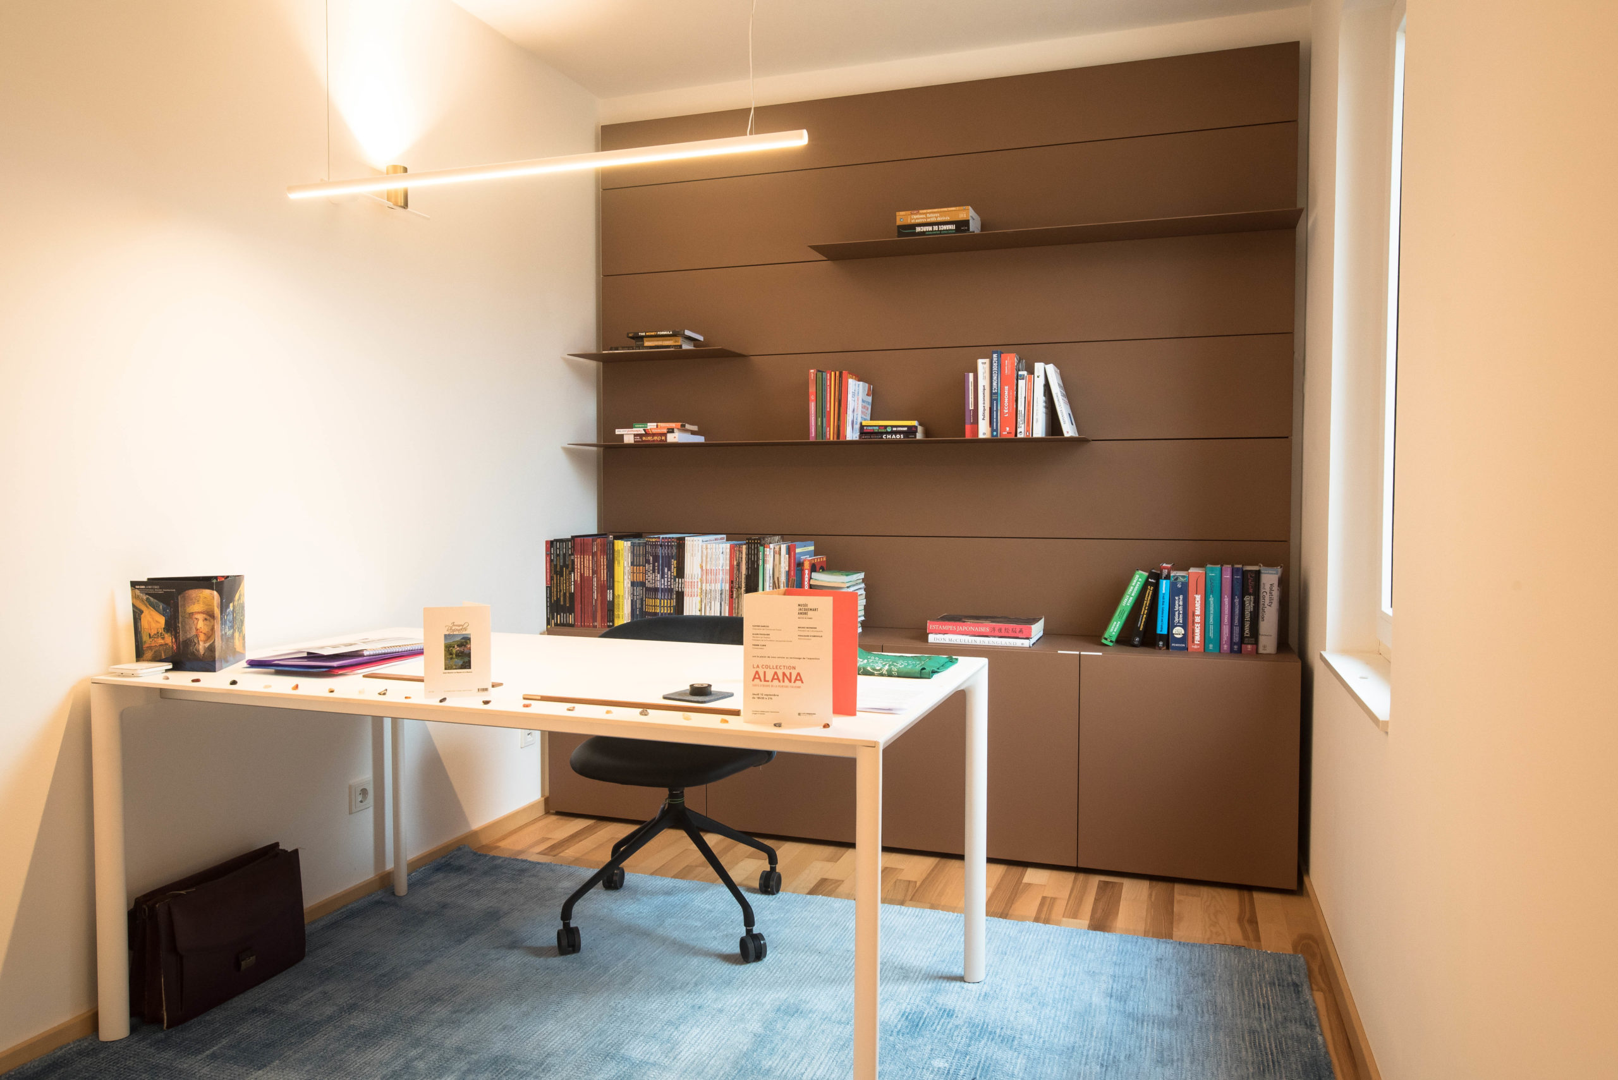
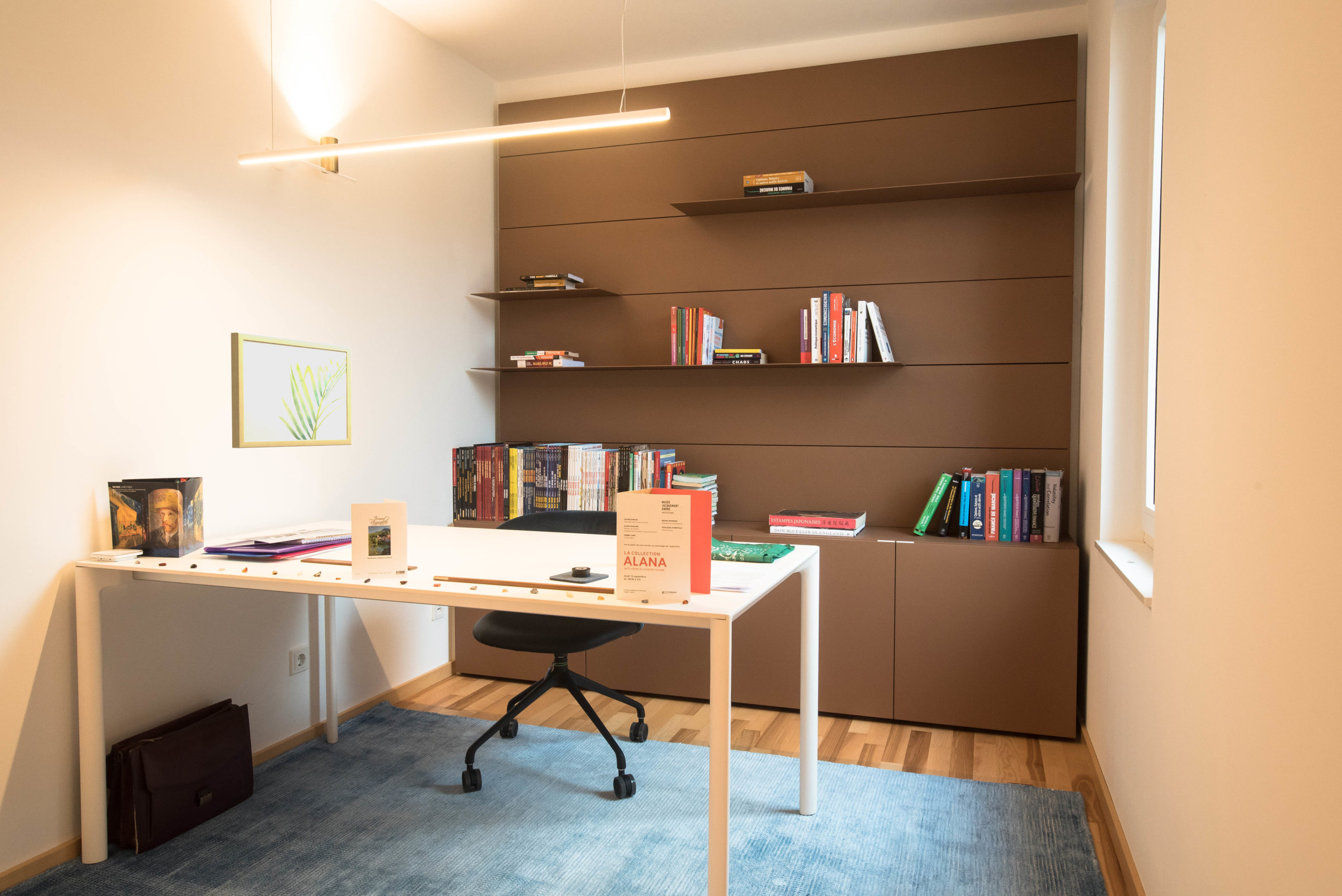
+ wall art (296, 393)
